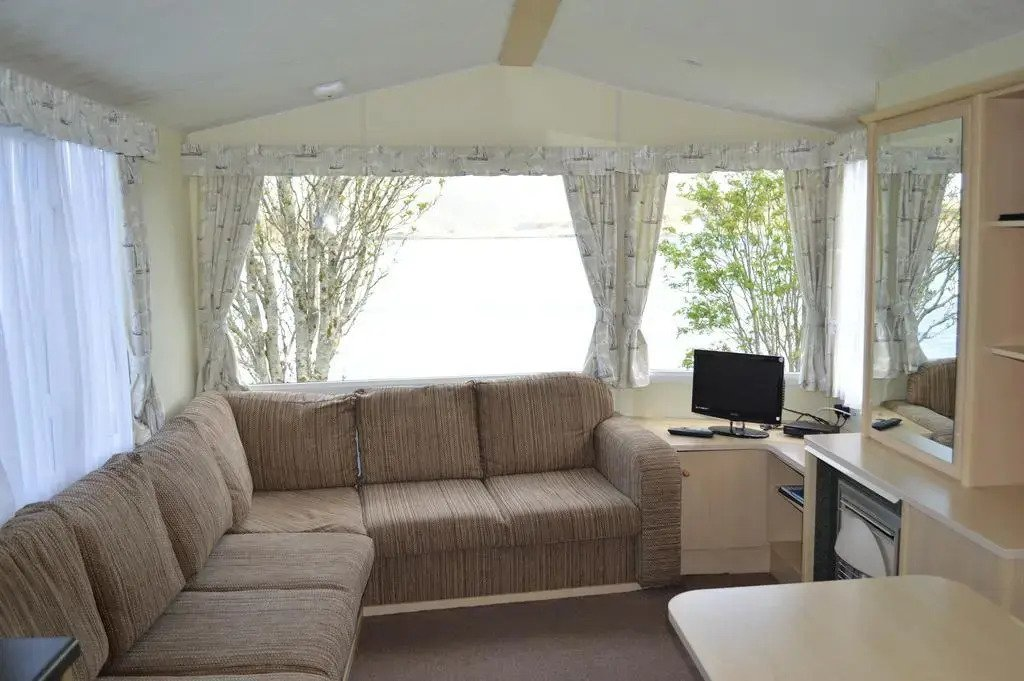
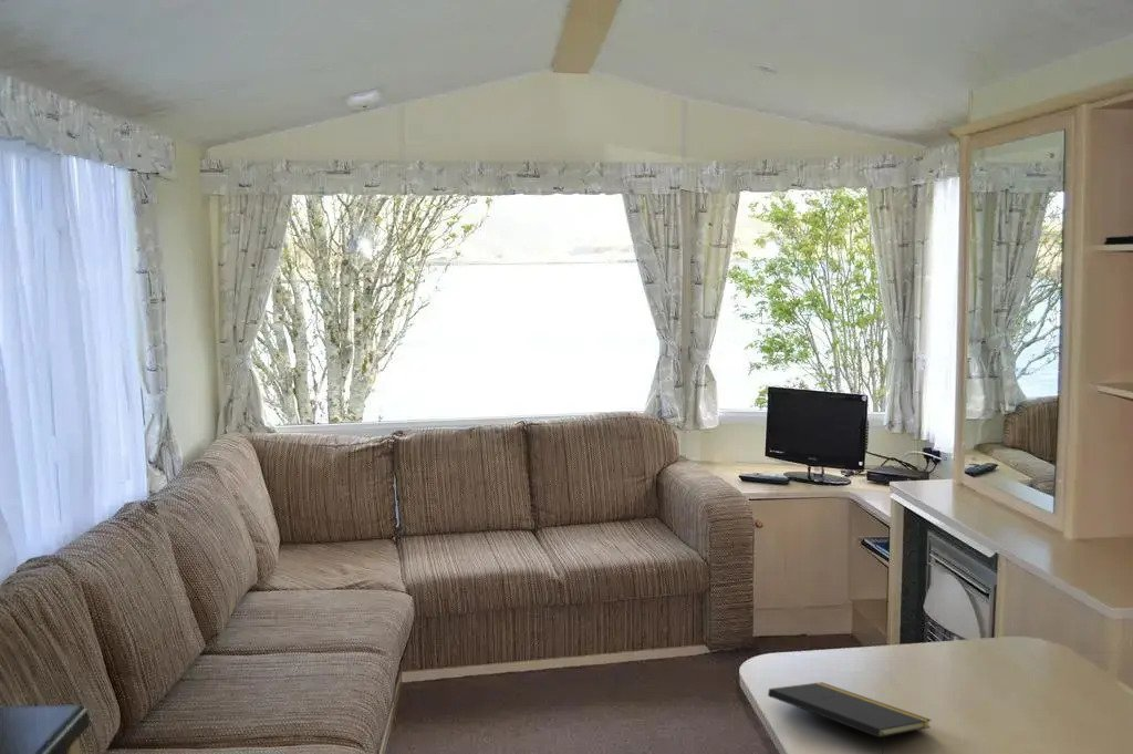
+ notepad (848, 707)
